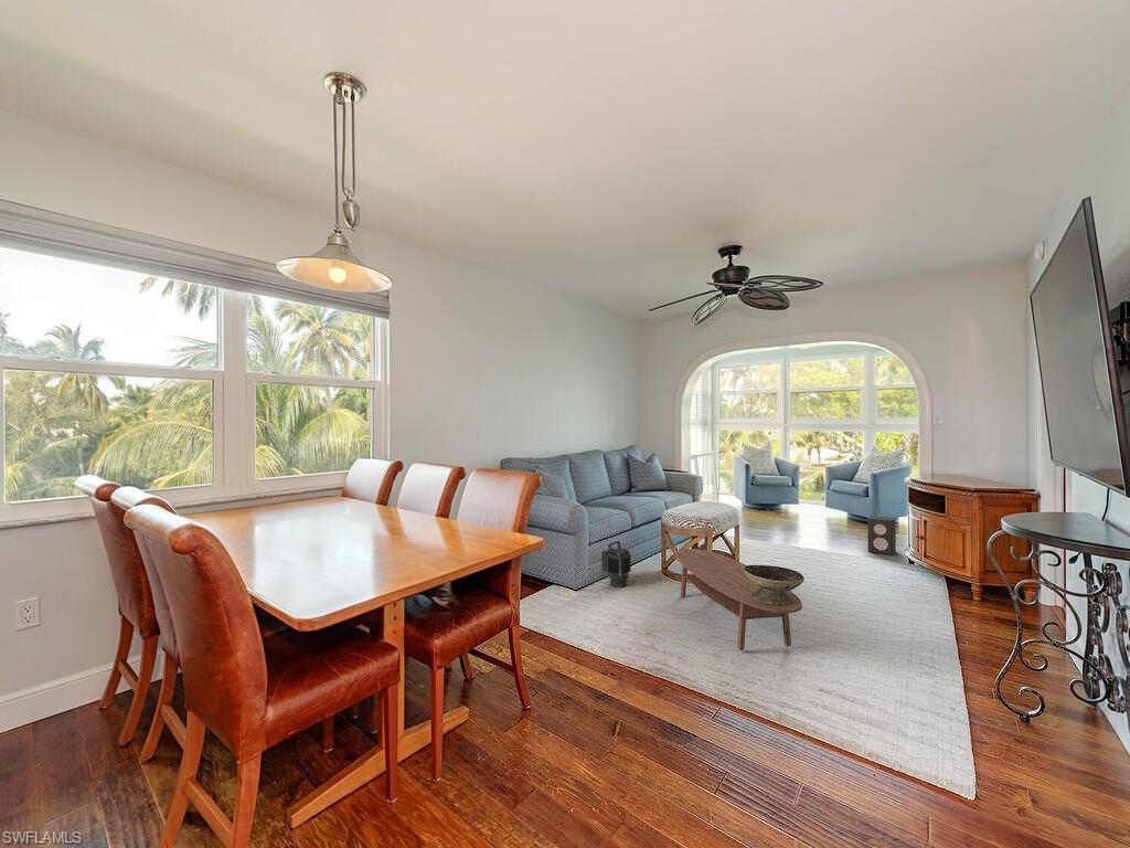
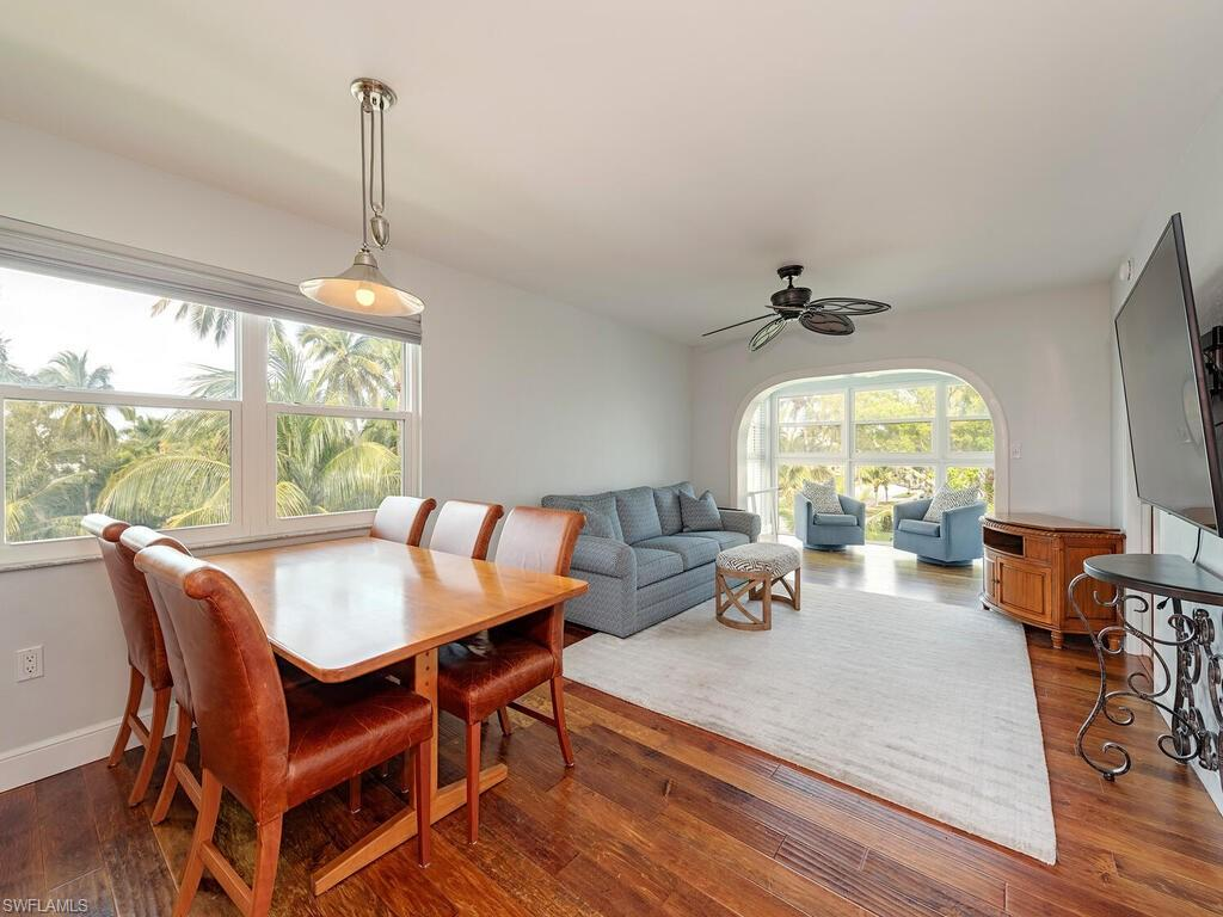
- lantern (616, 563)
- coffee table (728, 595)
- decorative bowl (772, 584)
- speaker (881, 534)
